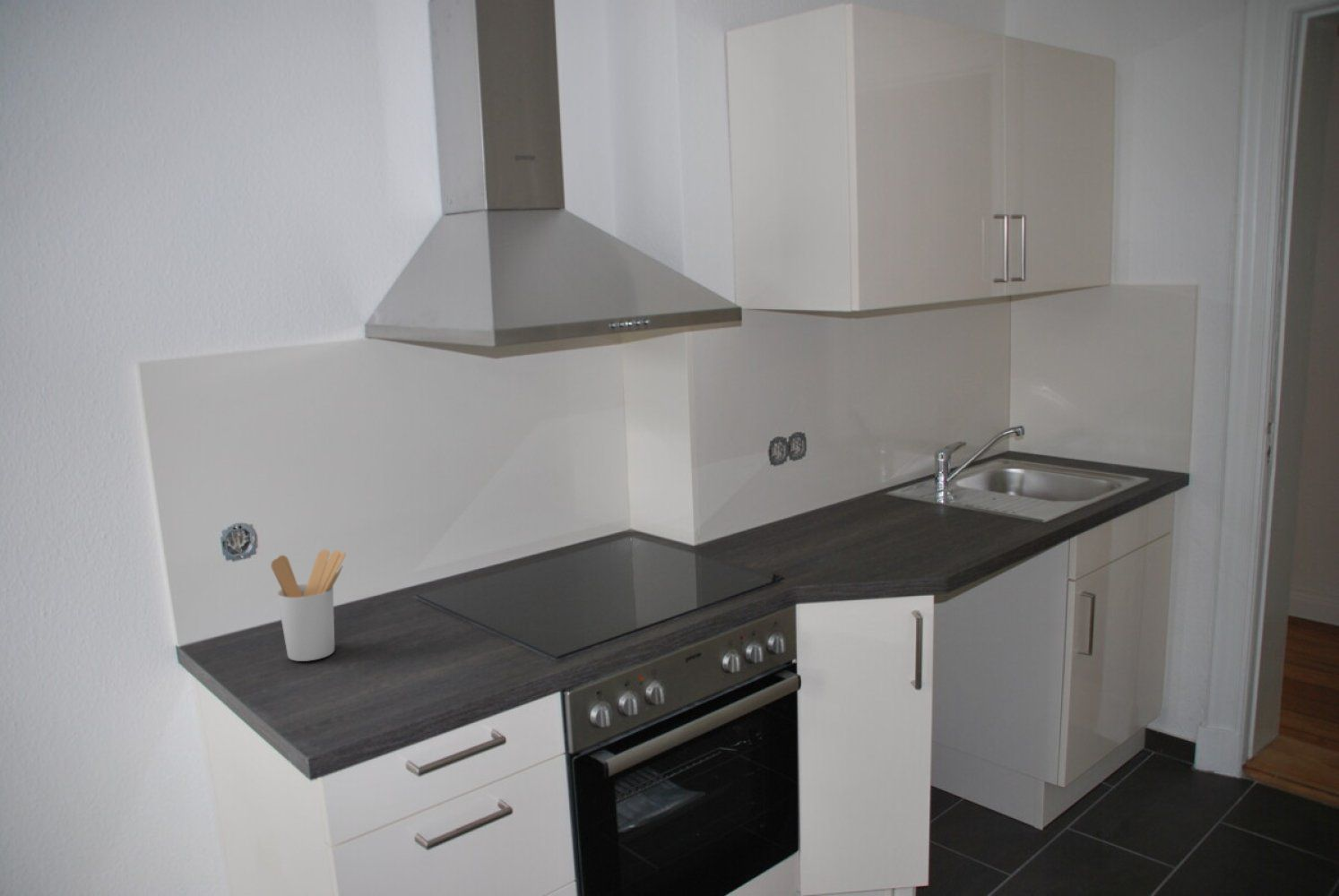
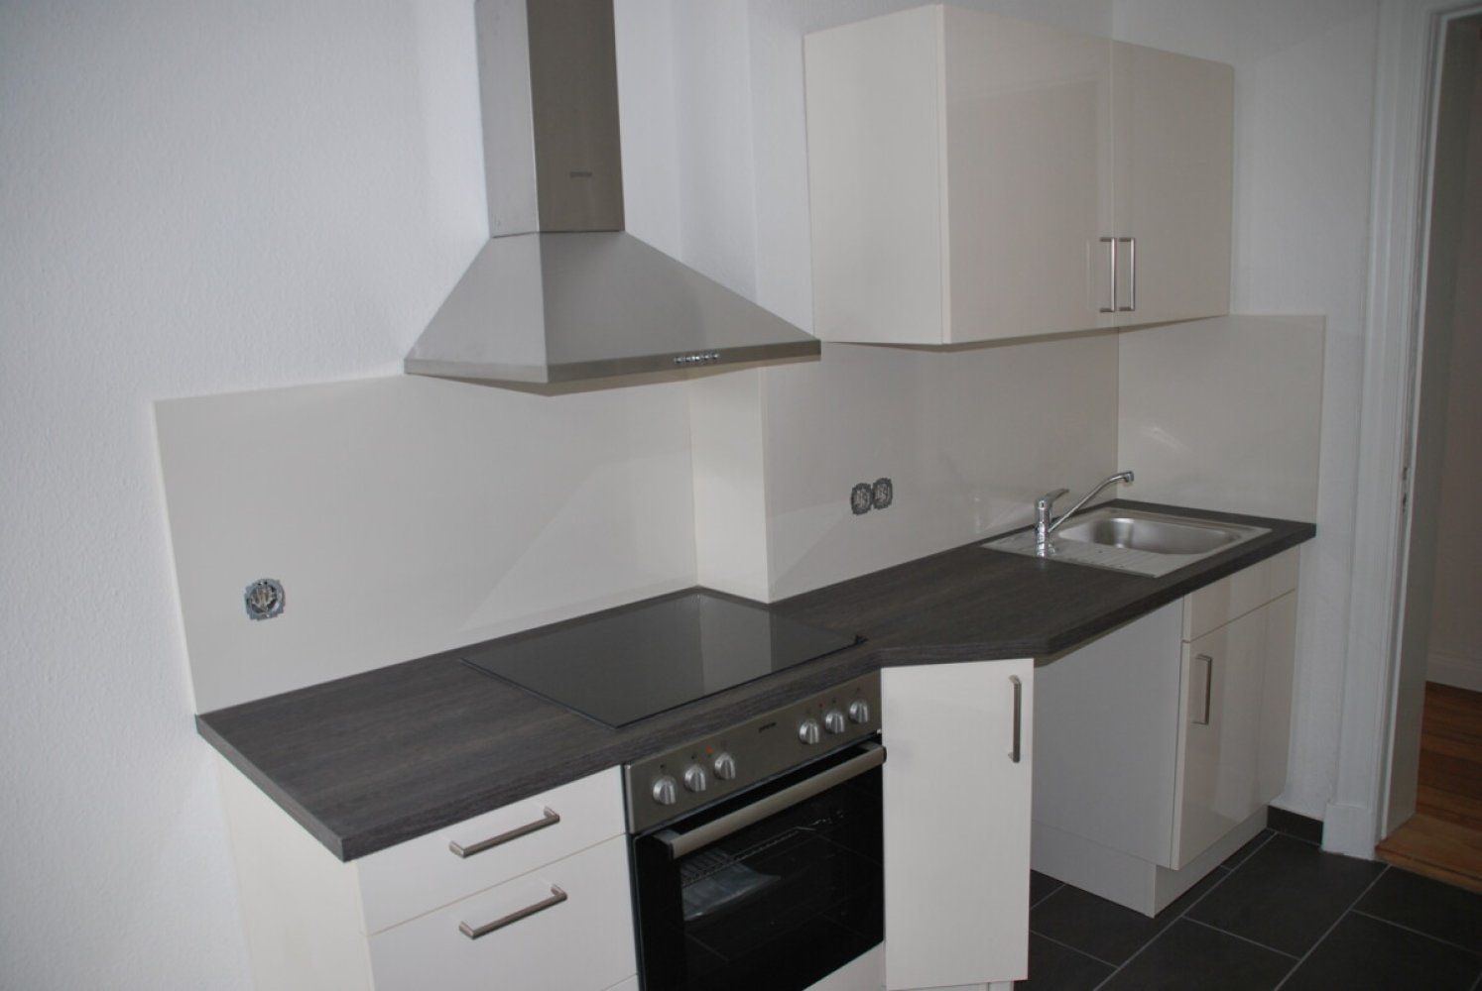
- utensil holder (315, 601)
